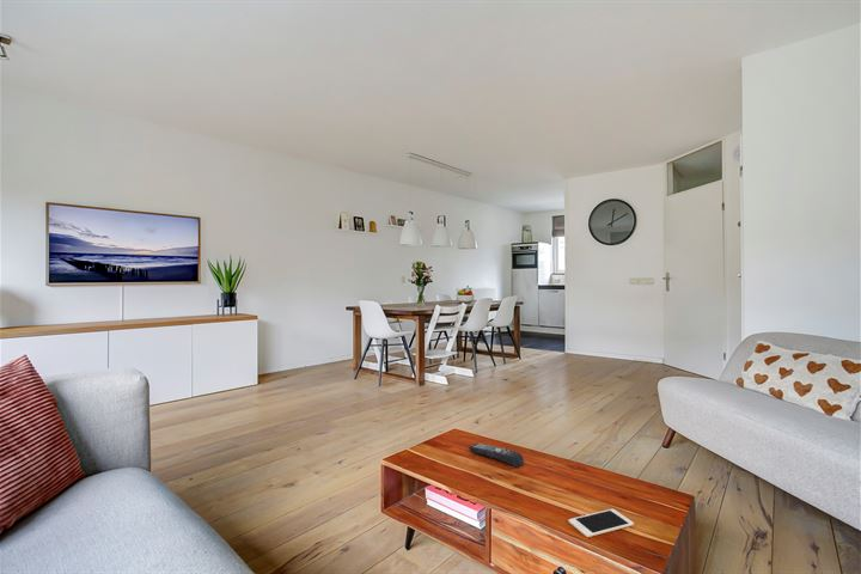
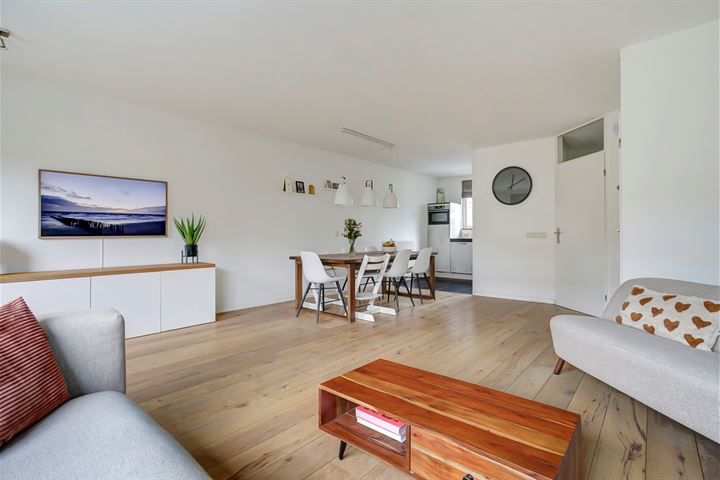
- remote control (495, 452)
- cell phone (600, 521)
